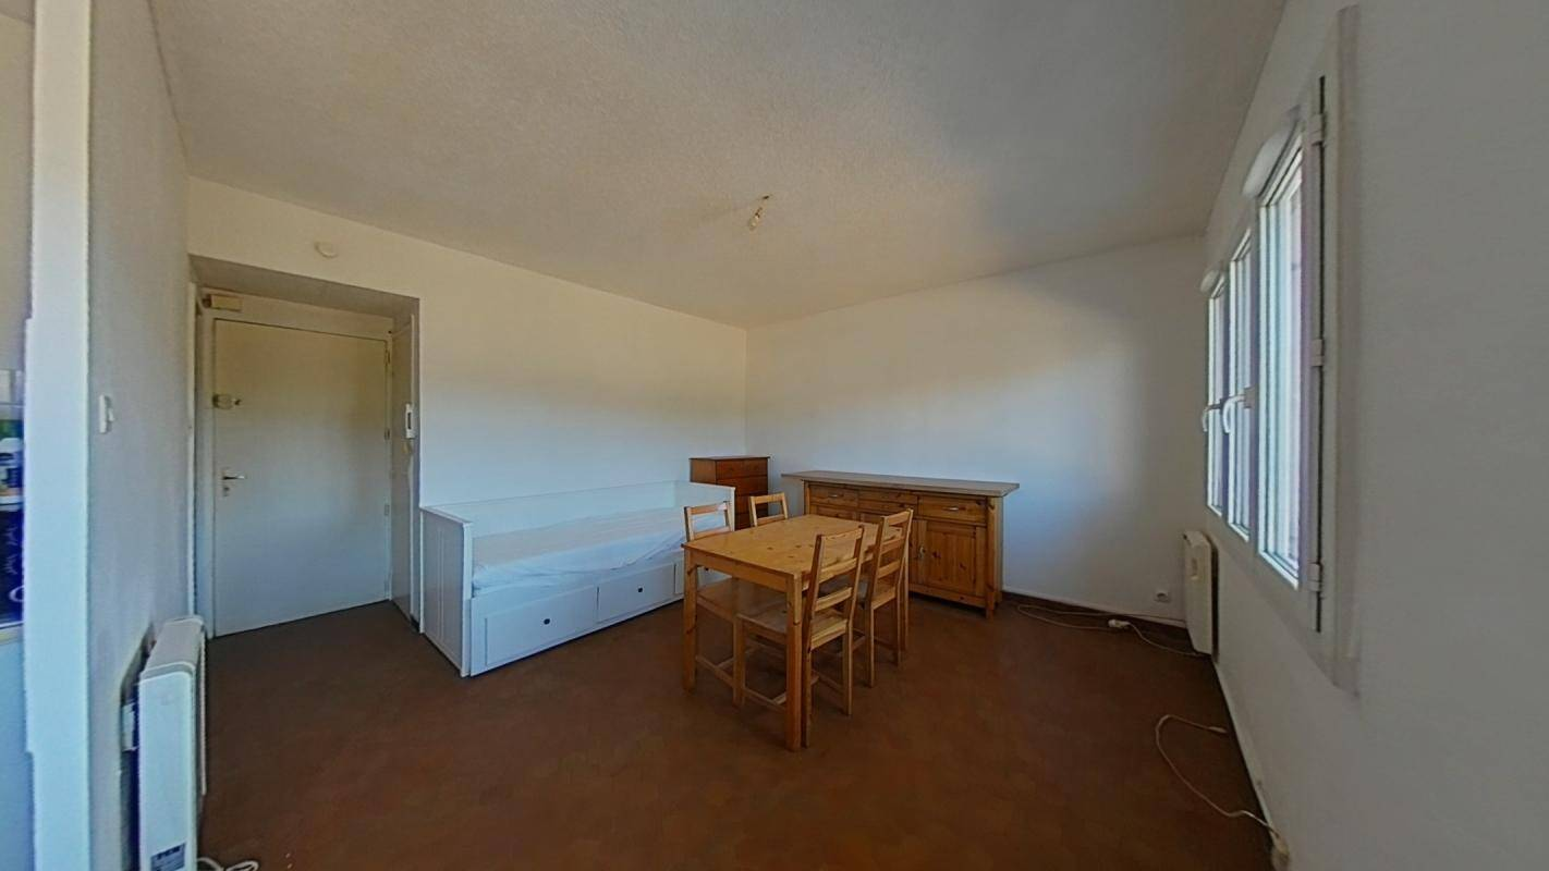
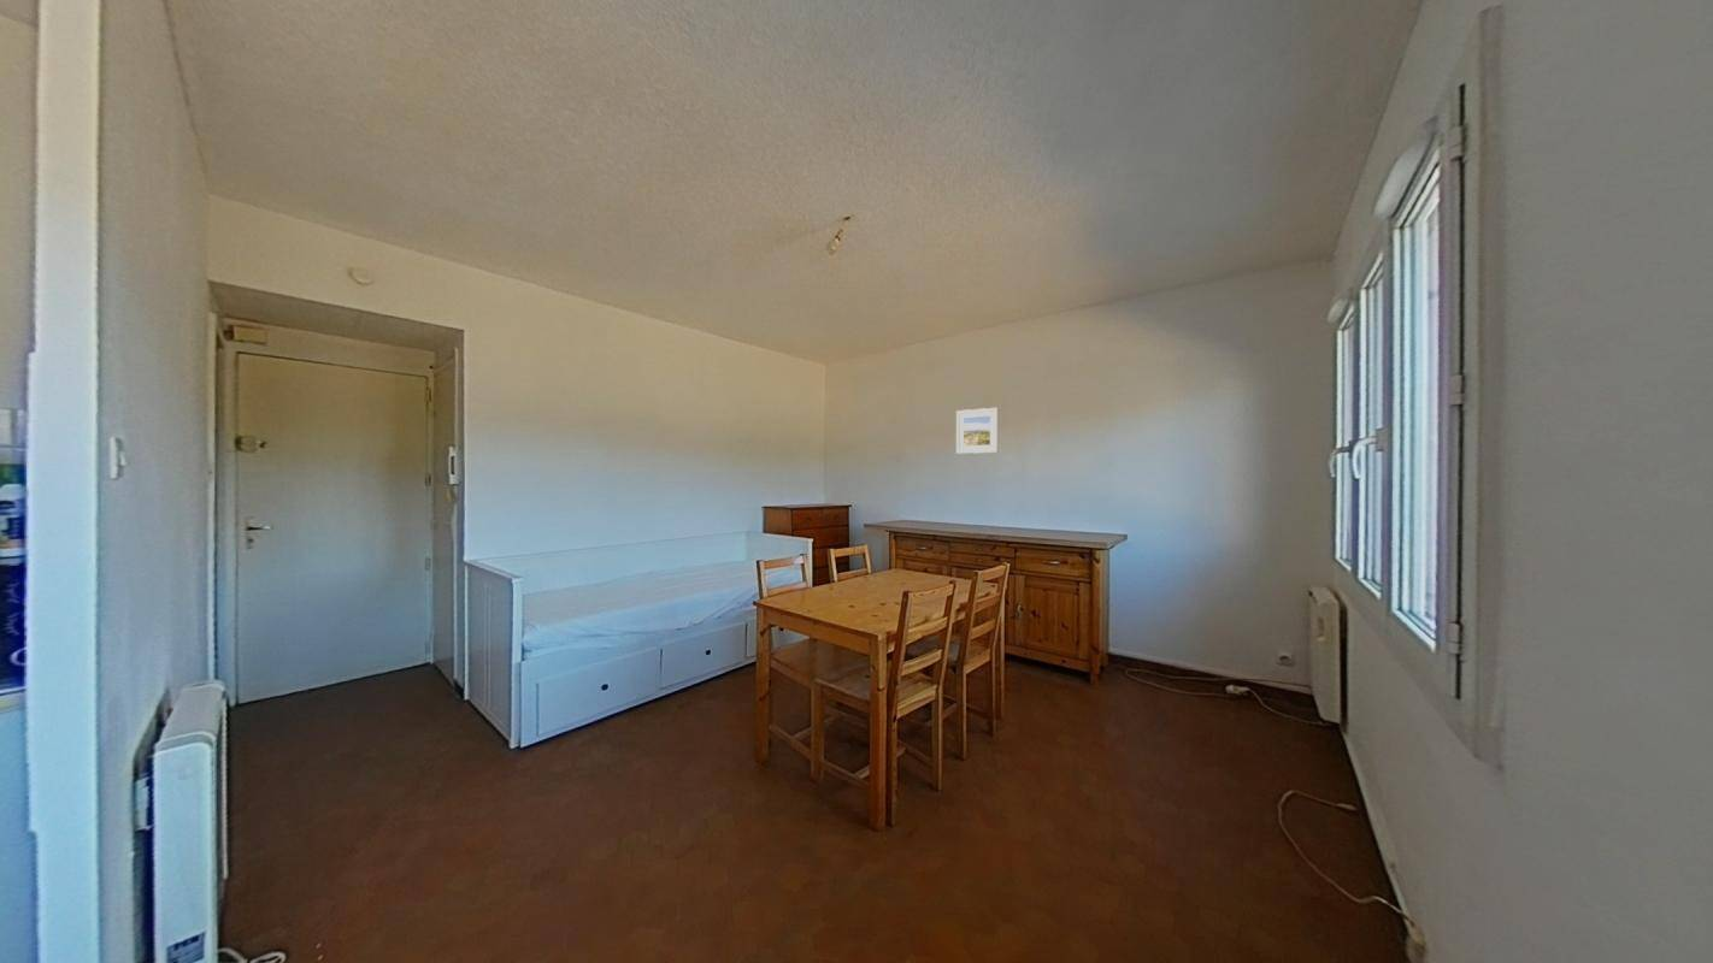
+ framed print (976, 431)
